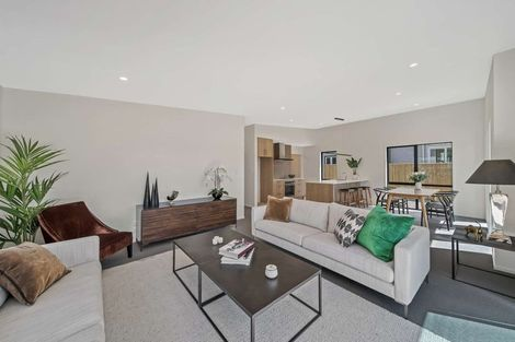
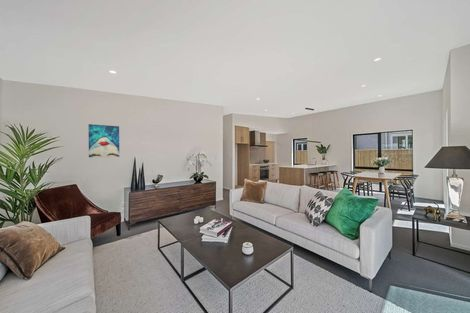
+ wall art (104, 141)
